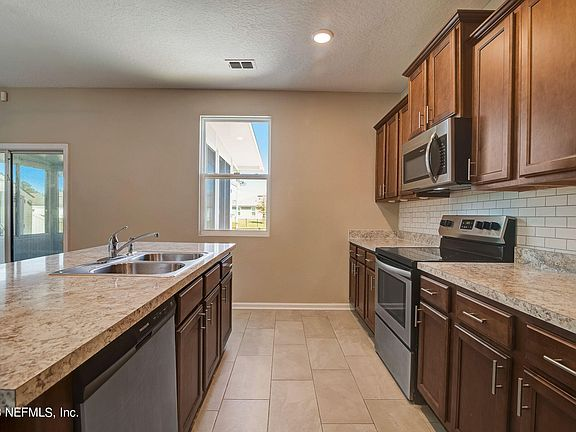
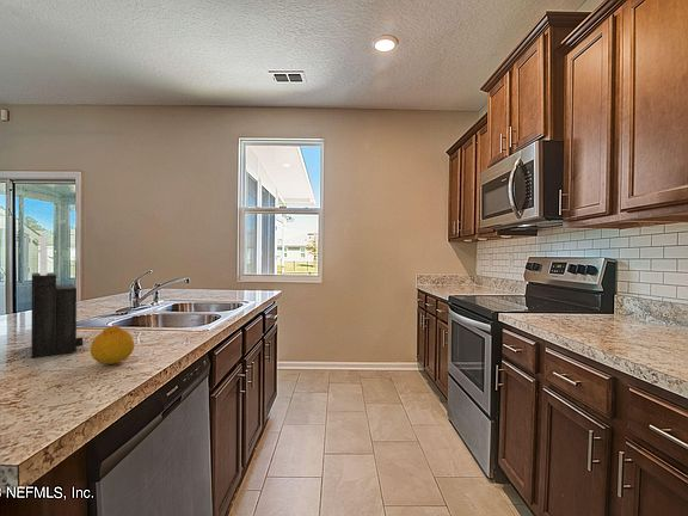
+ knife block (57, 291)
+ fruit (112, 344)
